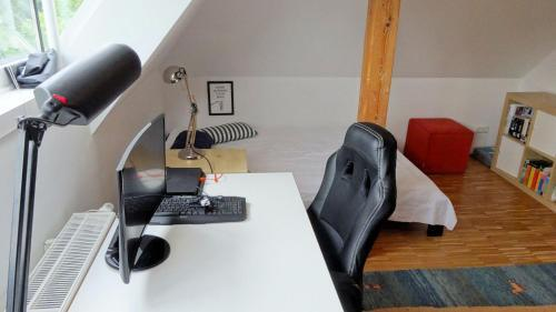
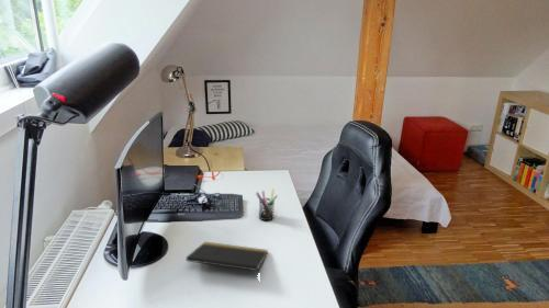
+ notepad (228, 254)
+ pen holder (267, 204)
